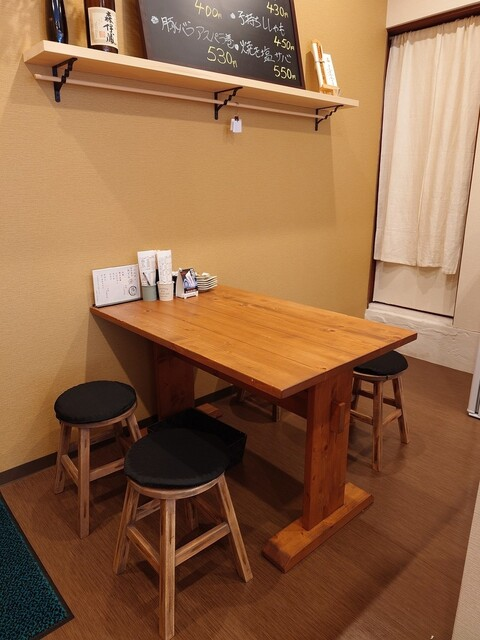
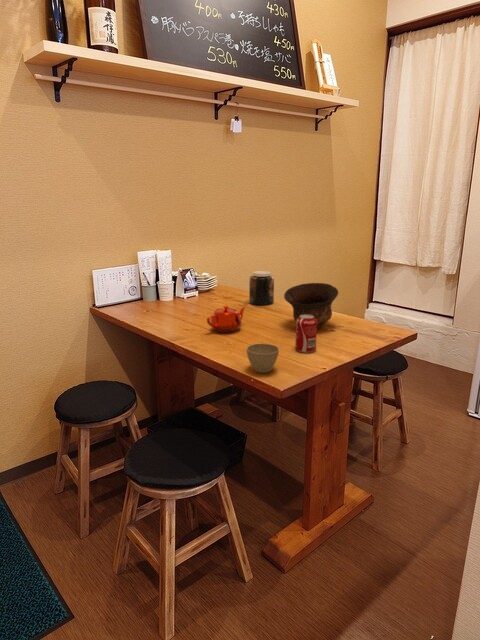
+ beverage can (306, 333)
+ flower pot (262, 359)
+ jar (261, 287)
+ teapot (227, 317)
+ bowl (310, 307)
